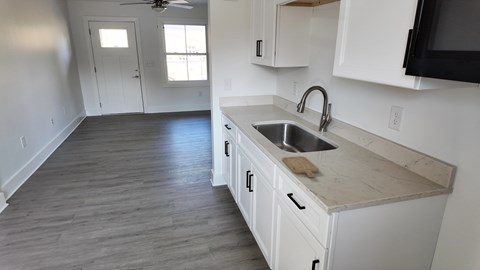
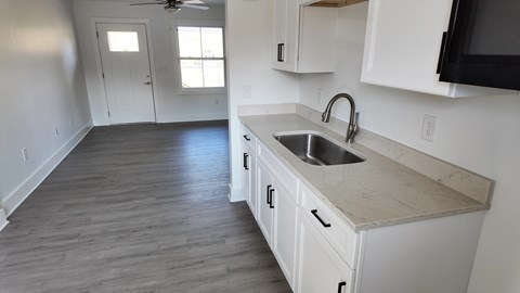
- chopping board (301, 166)
